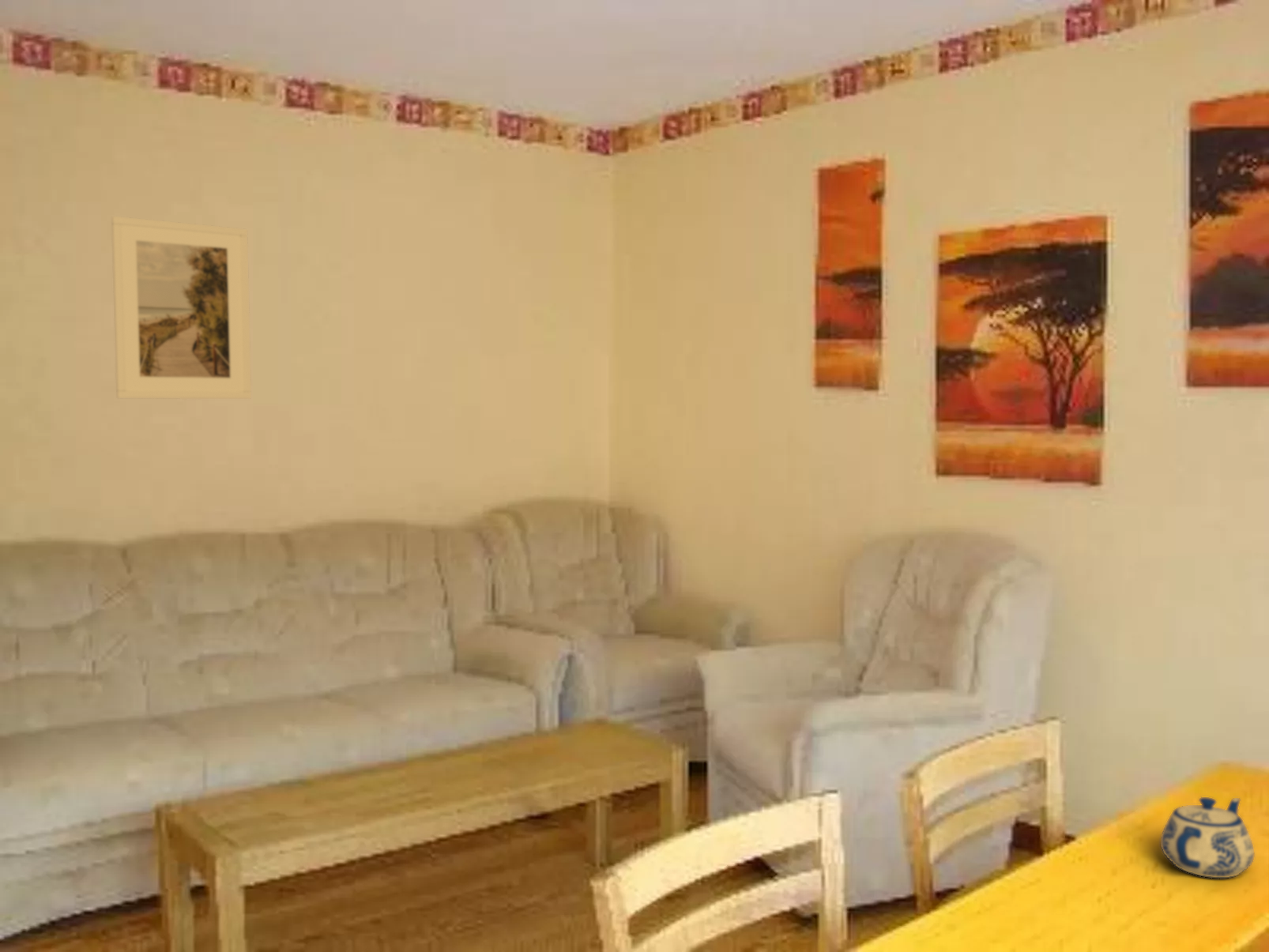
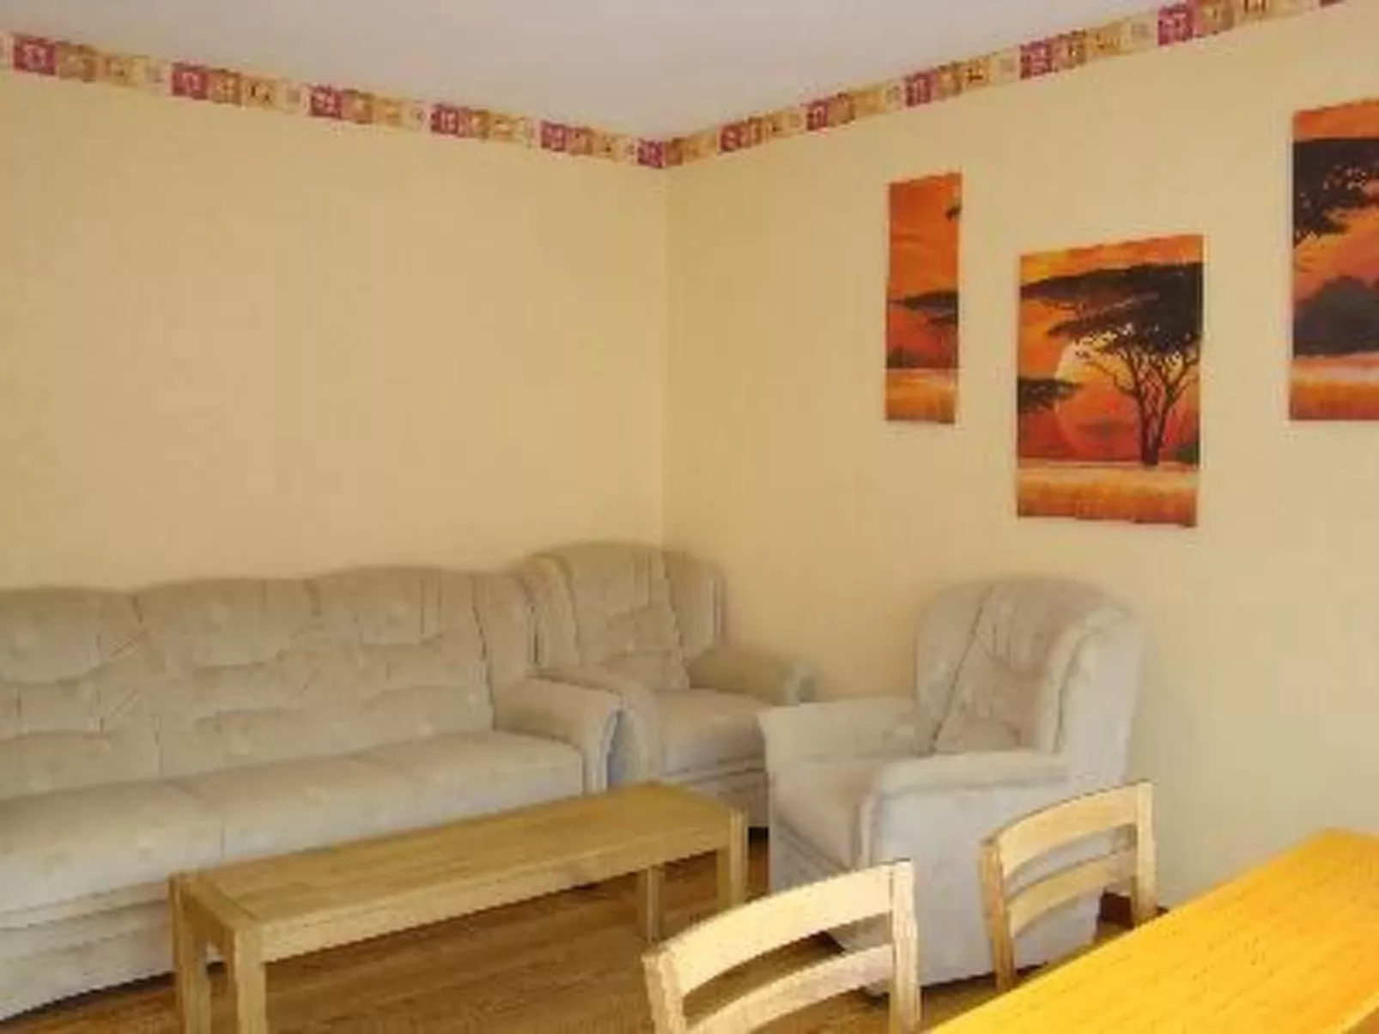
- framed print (183, 310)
- teapot (1210, 831)
